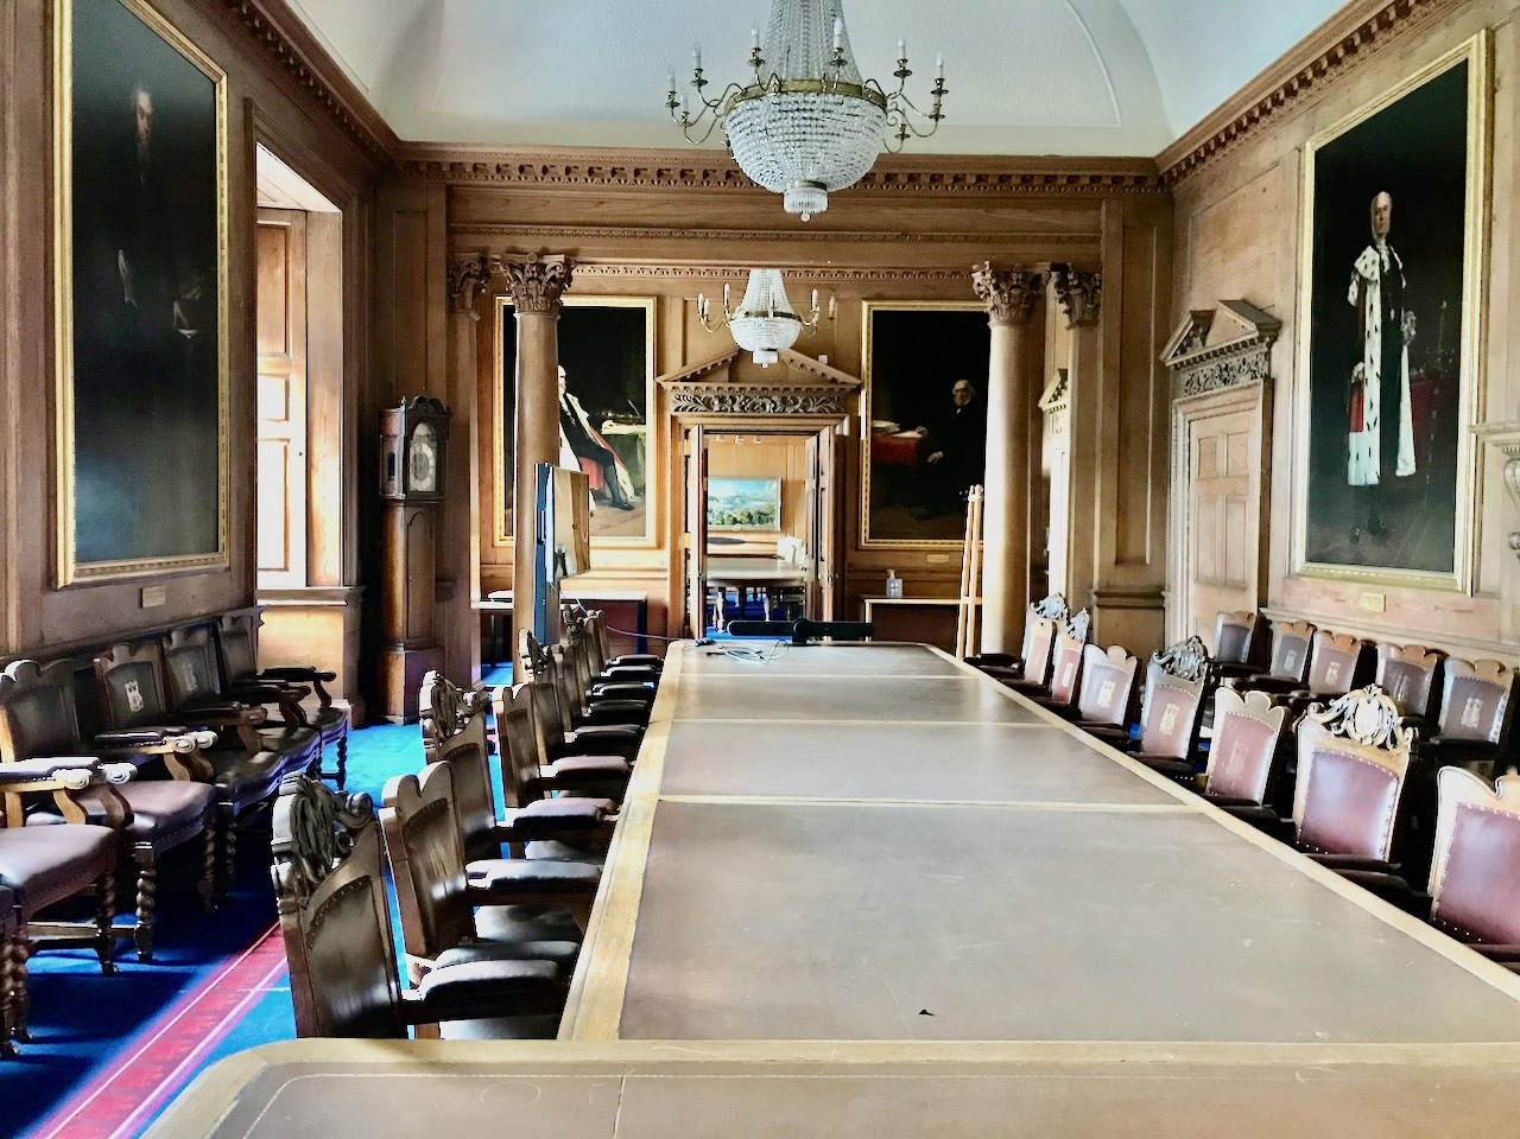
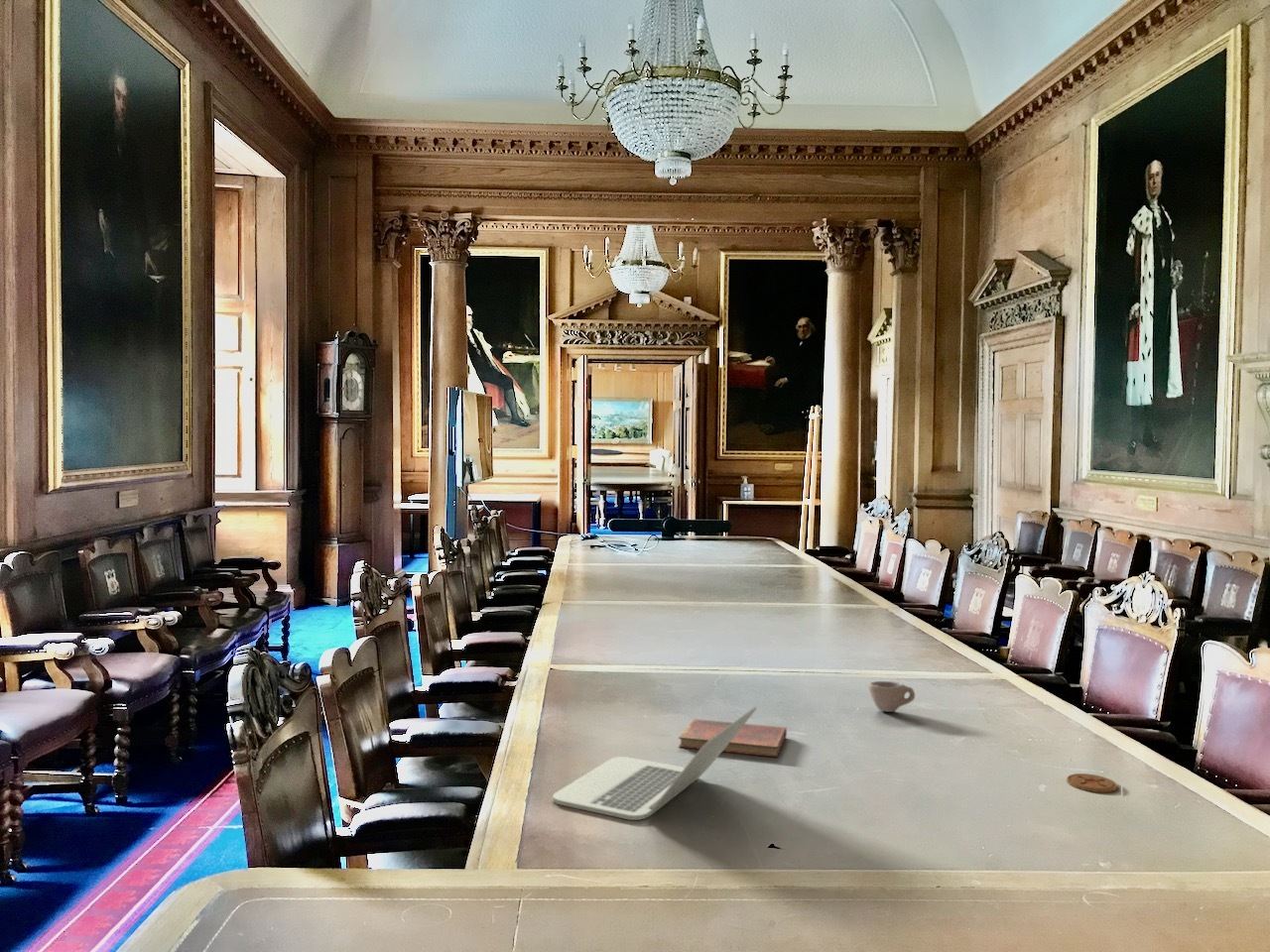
+ coaster (1091, 782)
+ diary (733, 737)
+ cup (891, 696)
+ laptop (655, 762)
